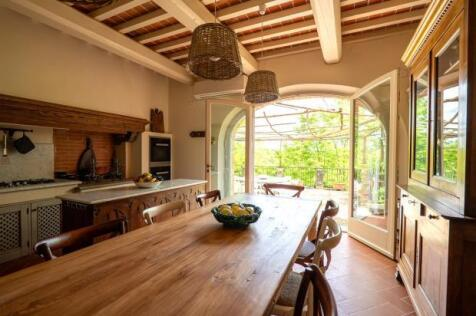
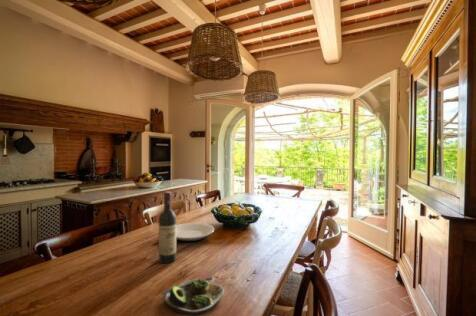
+ salad plate (193, 292)
+ plate (190, 233)
+ wine bottle (167, 226)
